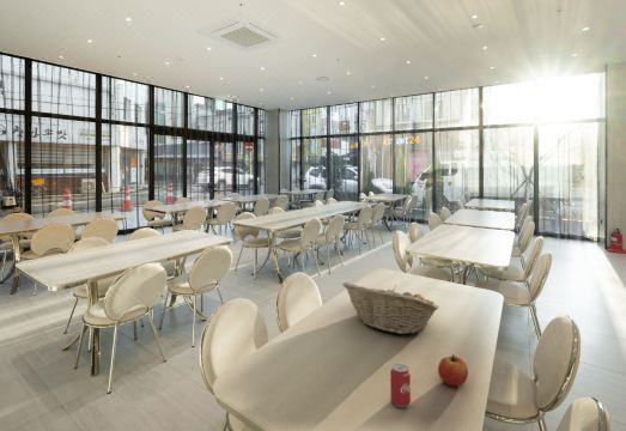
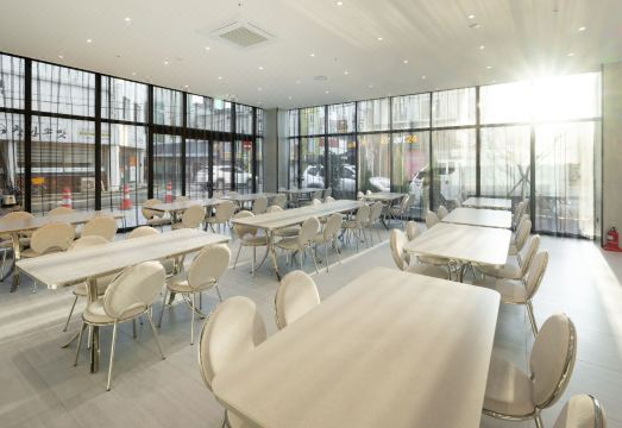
- beverage can (400, 384)
- apple (452, 369)
- fruit basket (388, 302)
